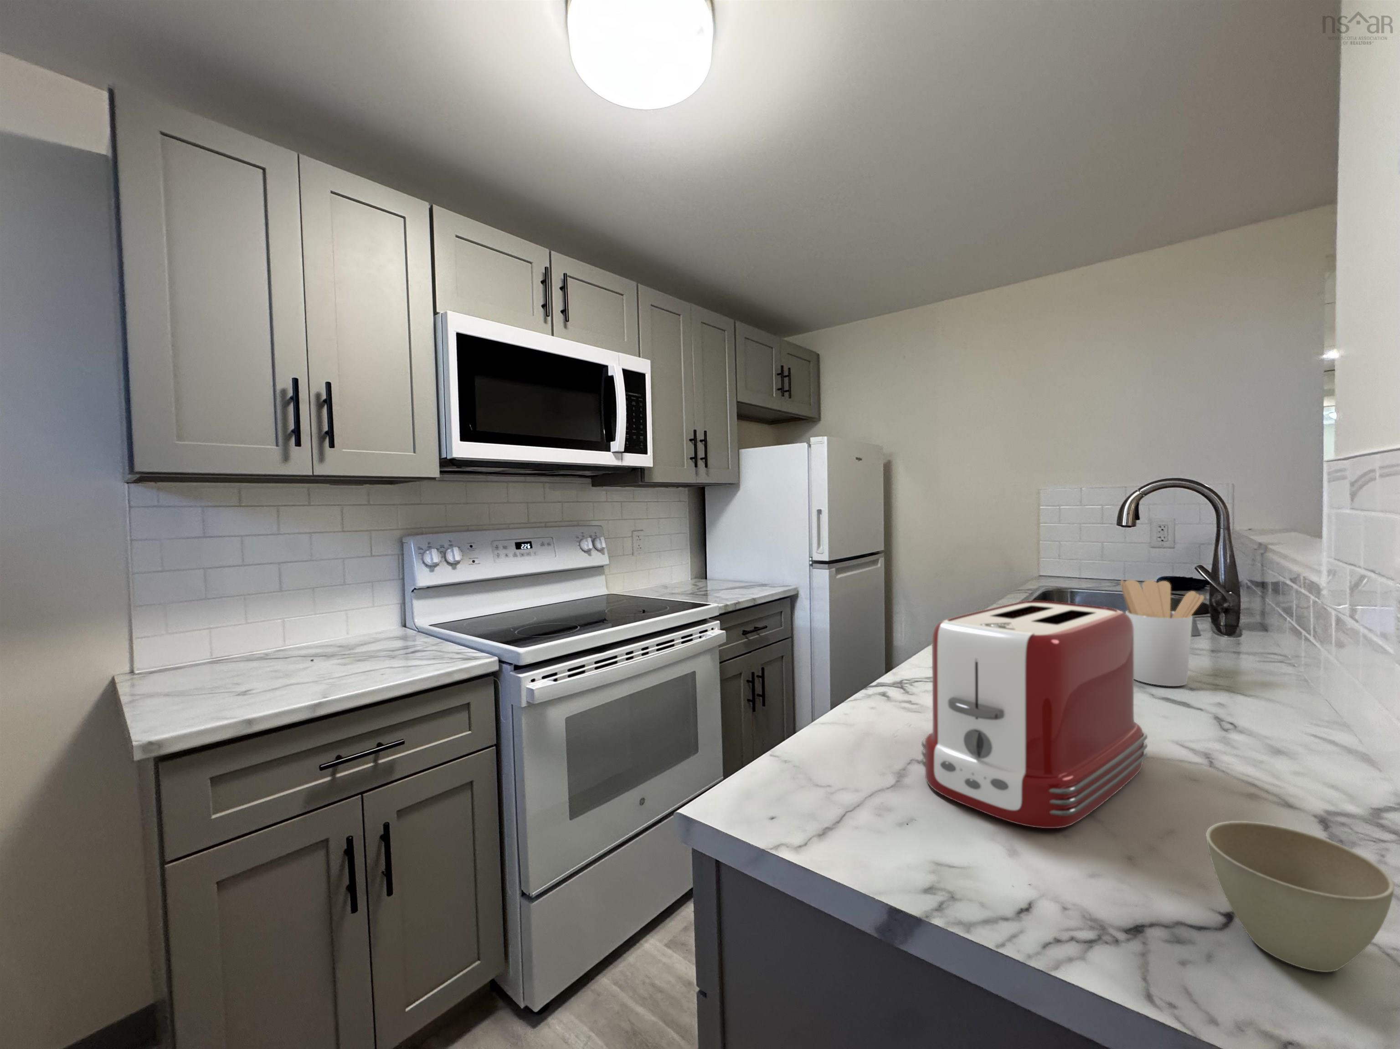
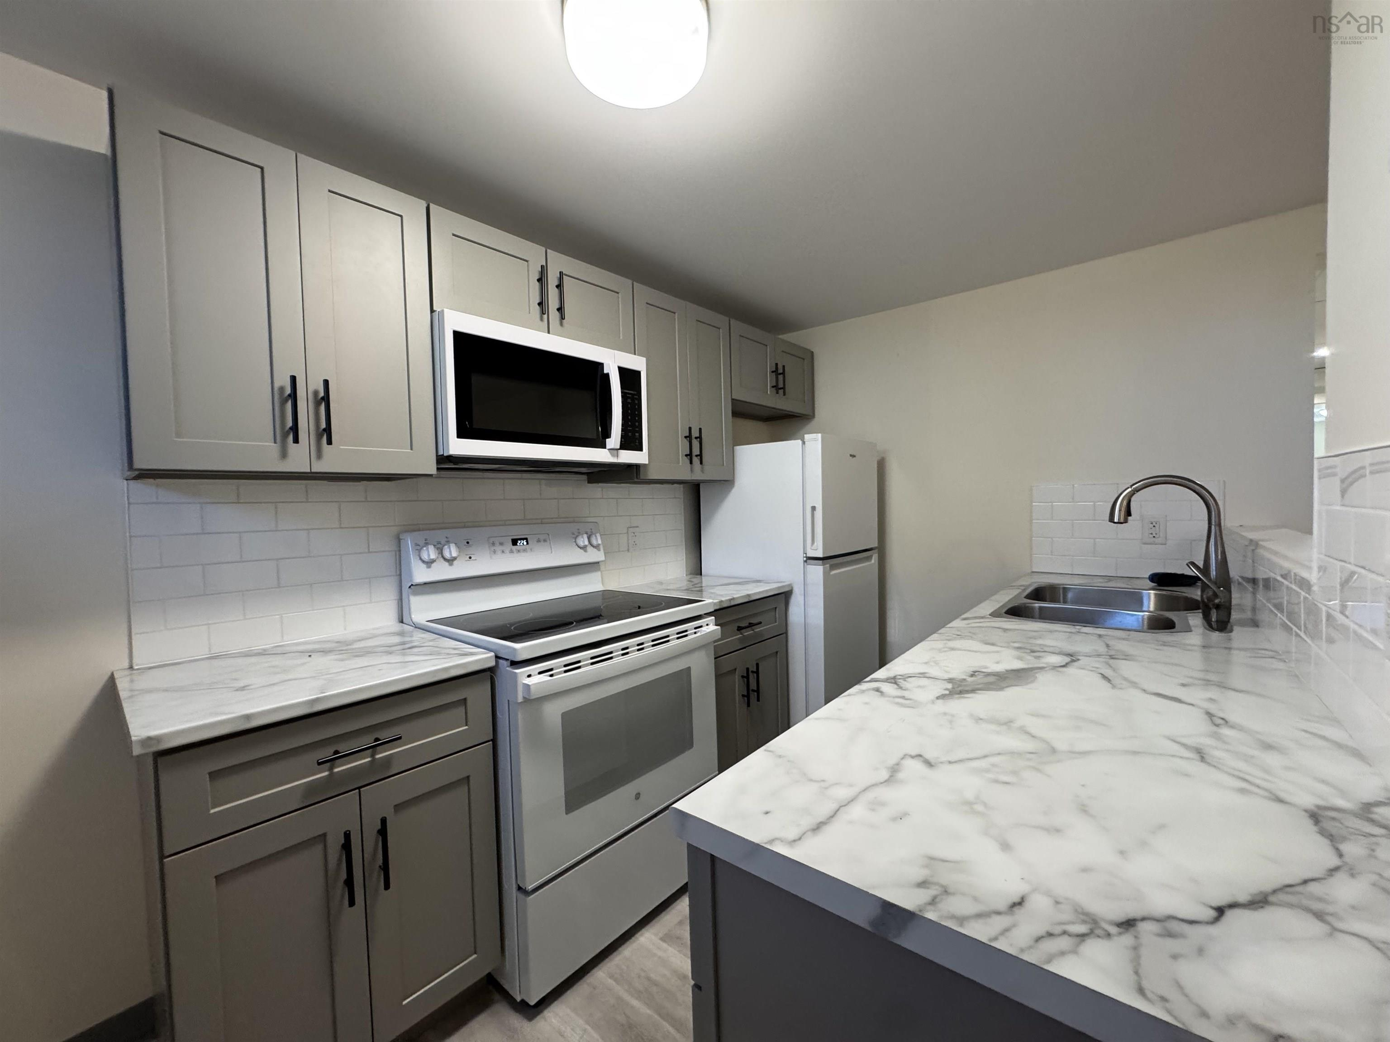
- utensil holder (1154, 627)
- flower pot (1292, 901)
- toaster (1034, 693)
